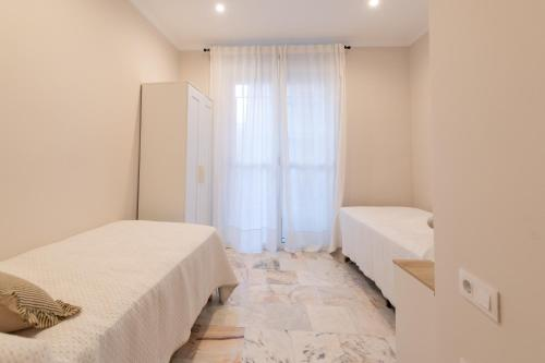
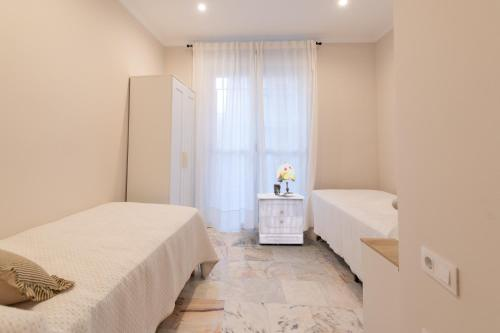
+ table lamp (286, 178)
+ nightstand (279, 217)
